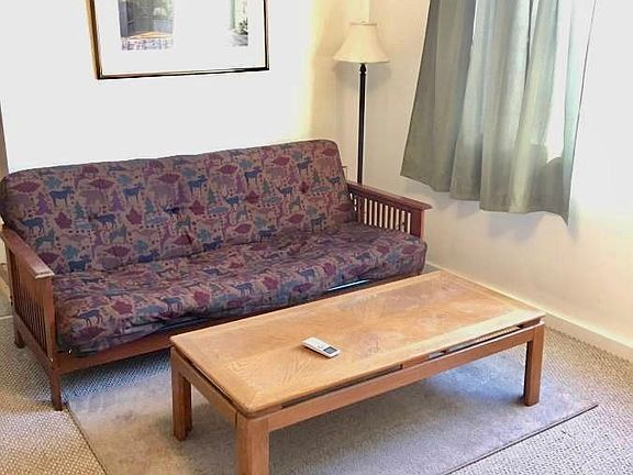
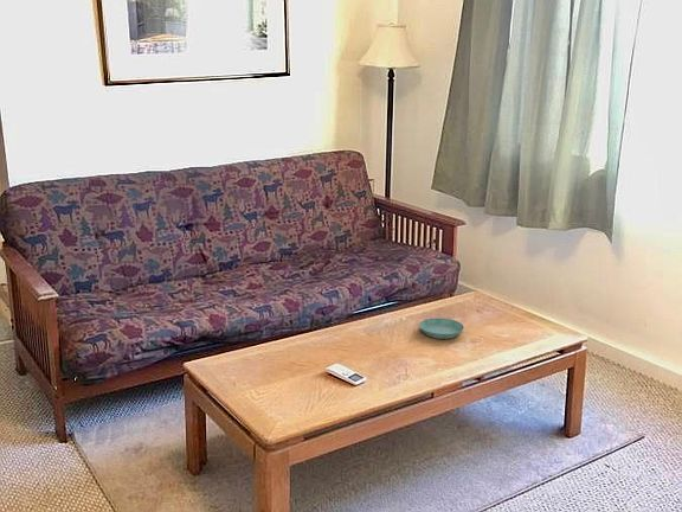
+ saucer (440, 328)
